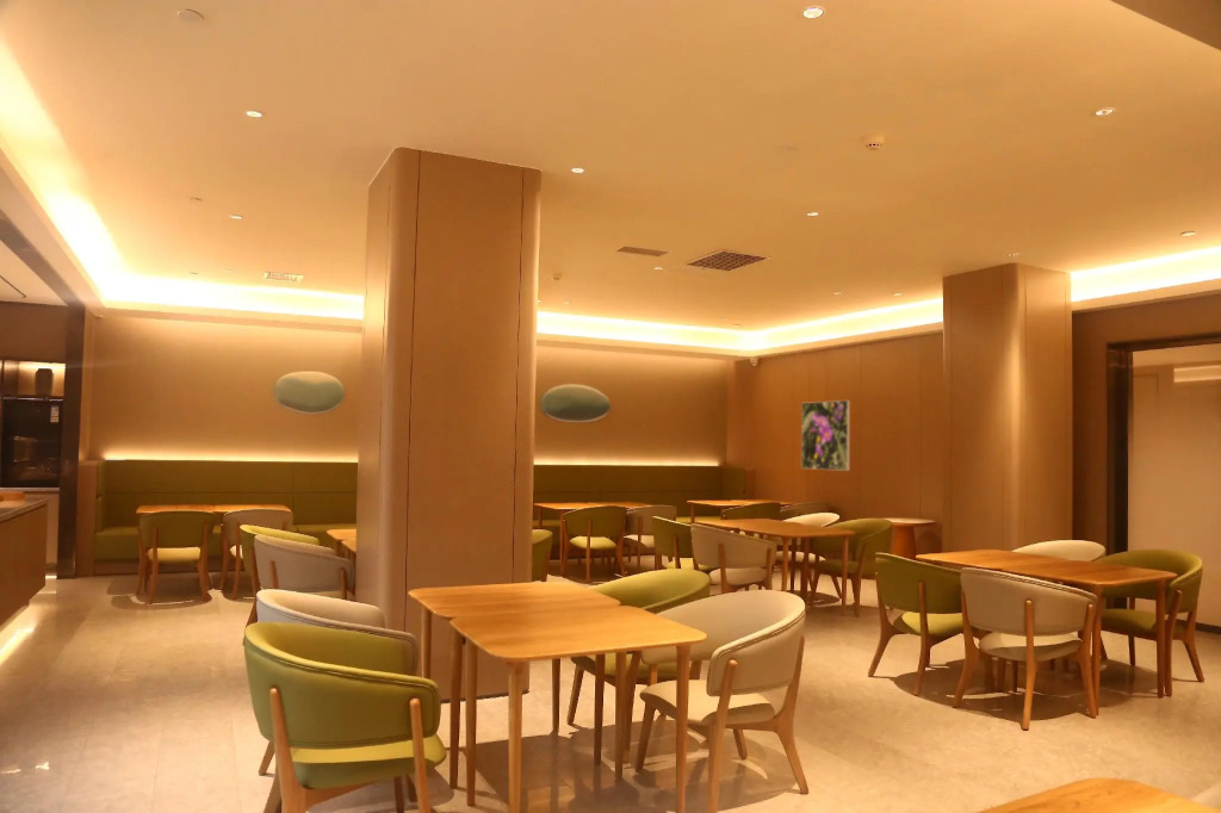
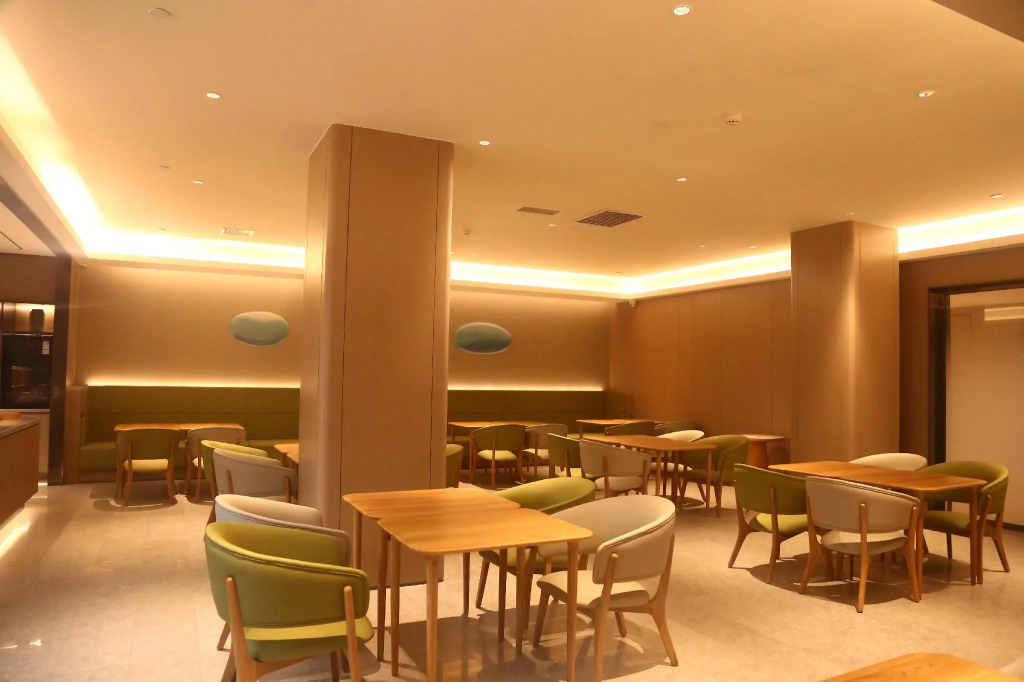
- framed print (824, 435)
